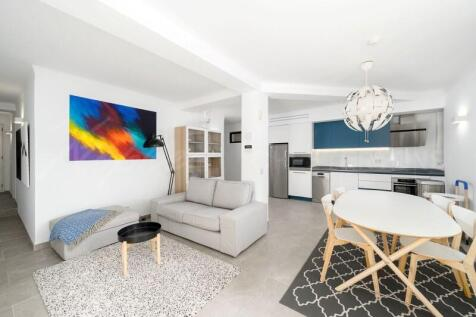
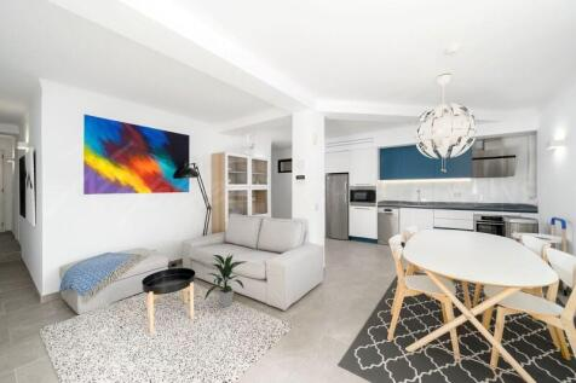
+ indoor plant (224, 278)
